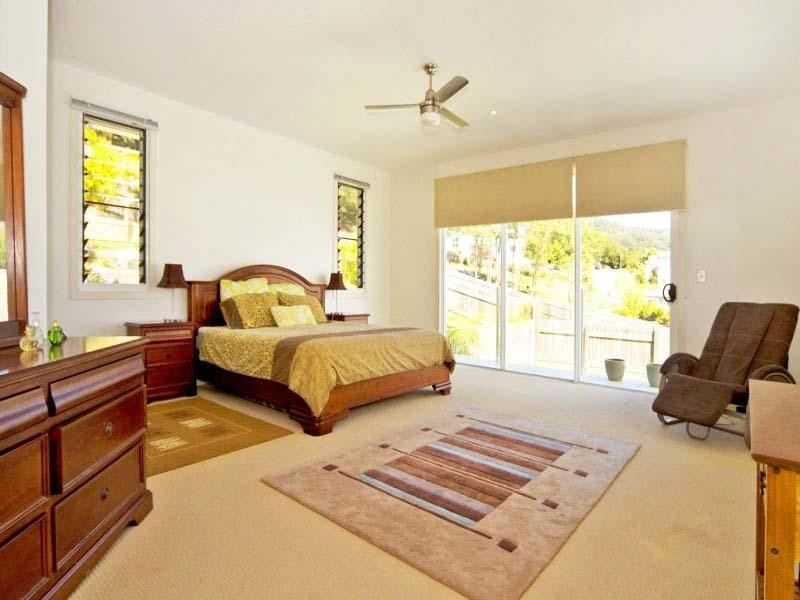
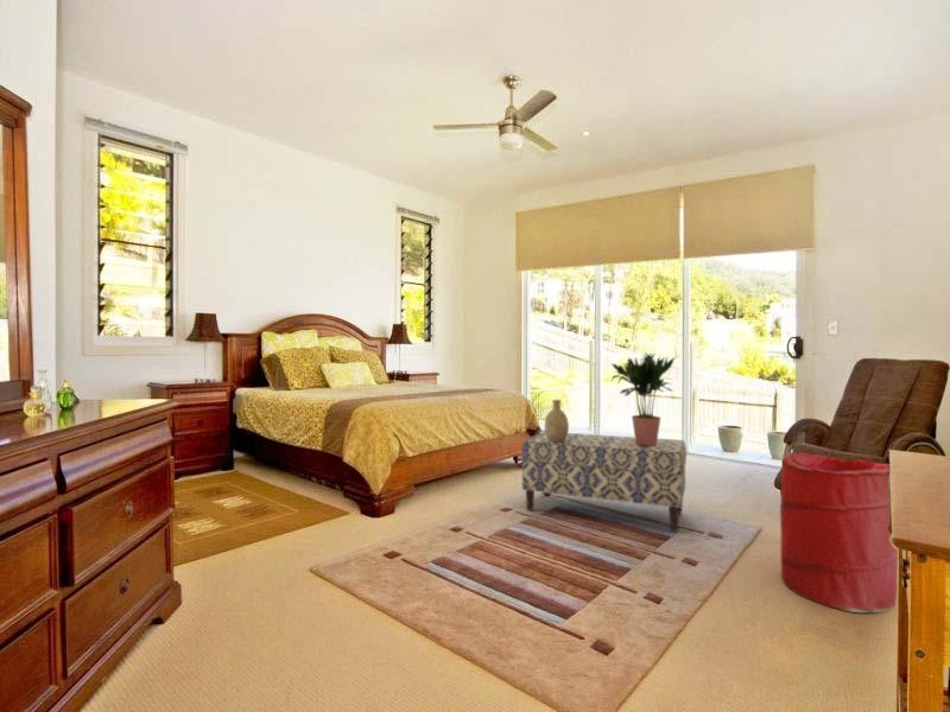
+ potted plant (636, 396)
+ laundry hamper (837, 522)
+ bench (603, 476)
+ decorative vase (556, 420)
